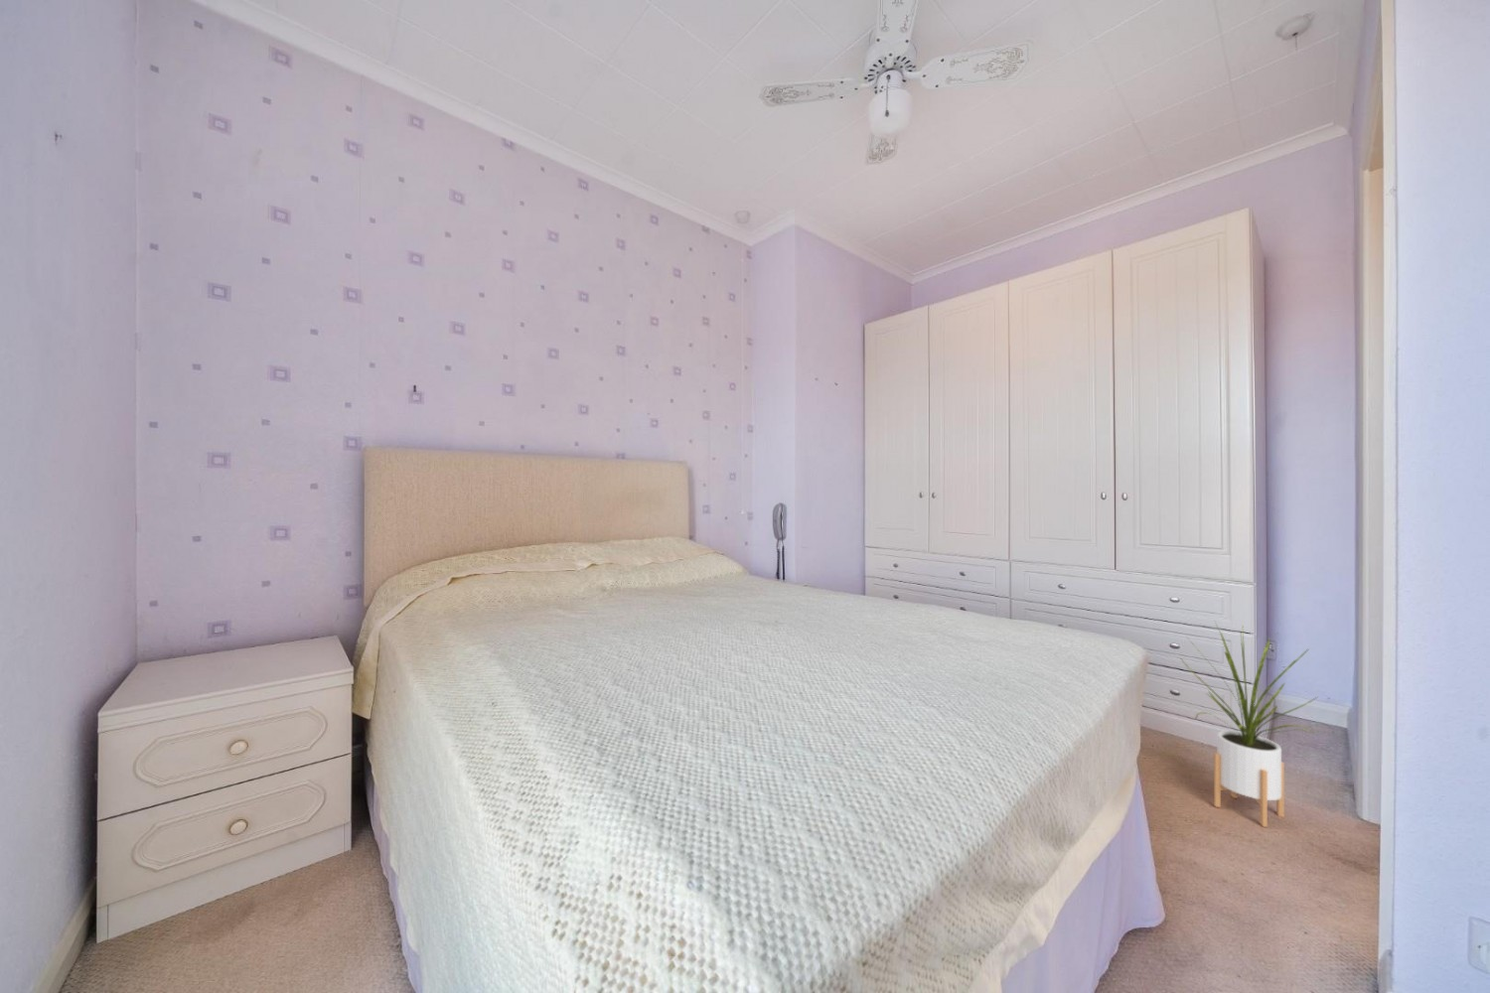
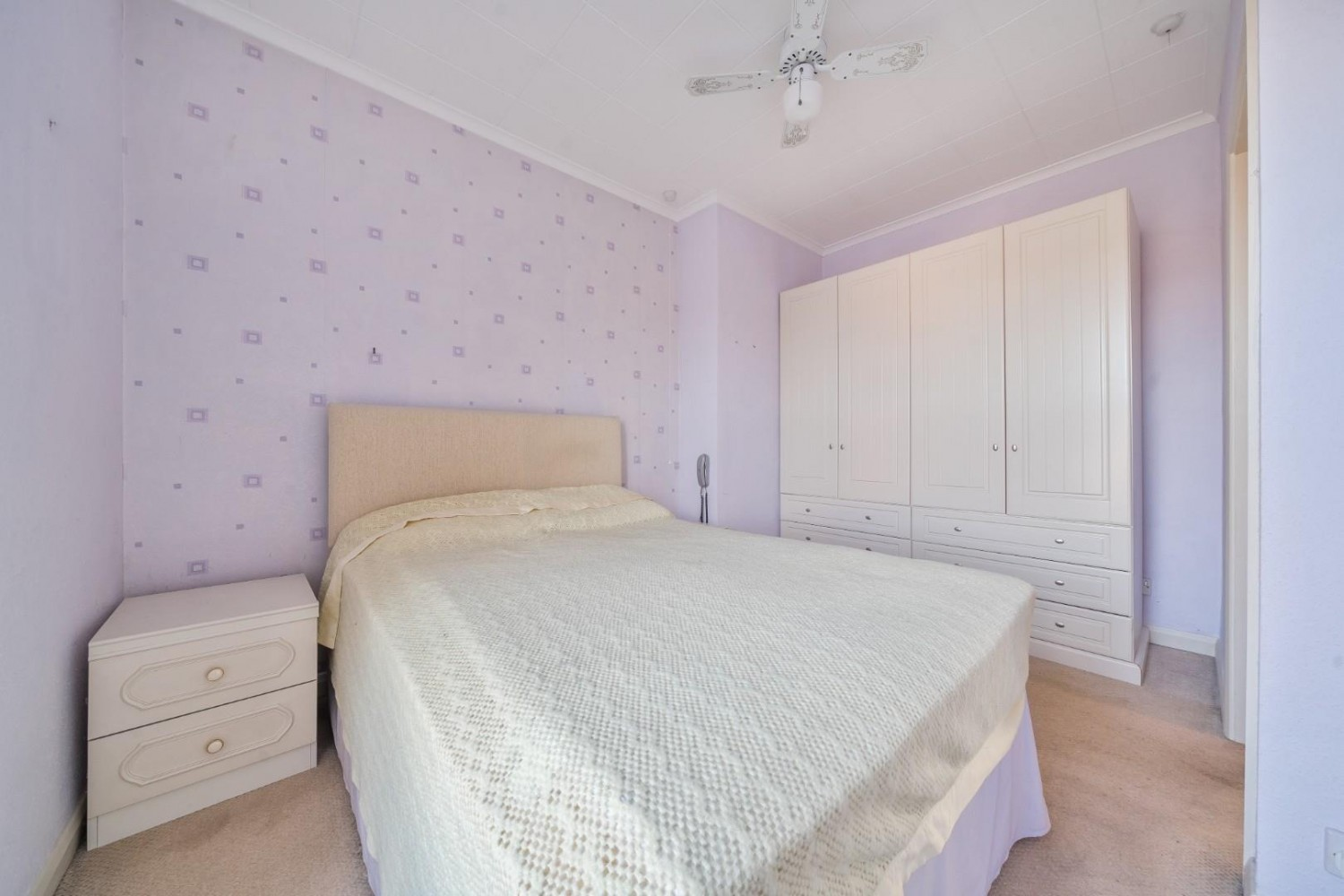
- house plant (1252, 719)
